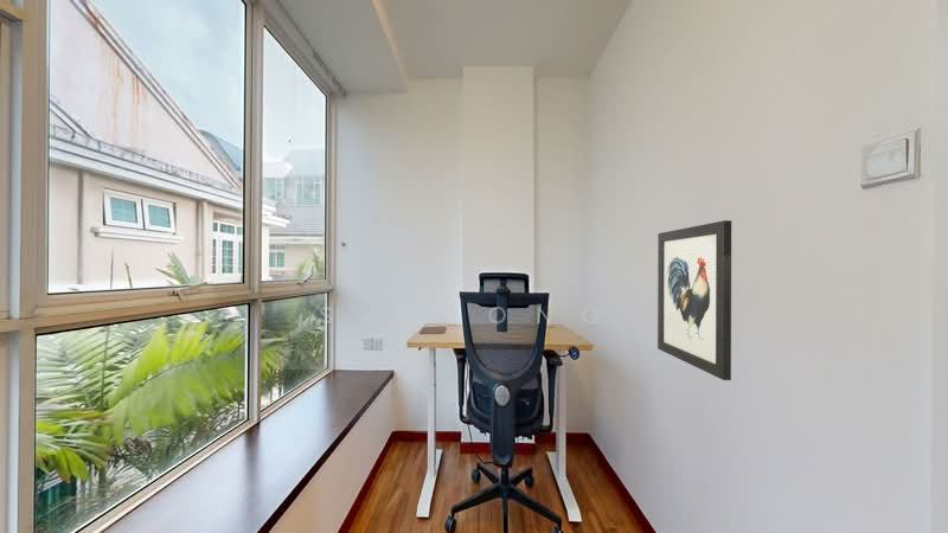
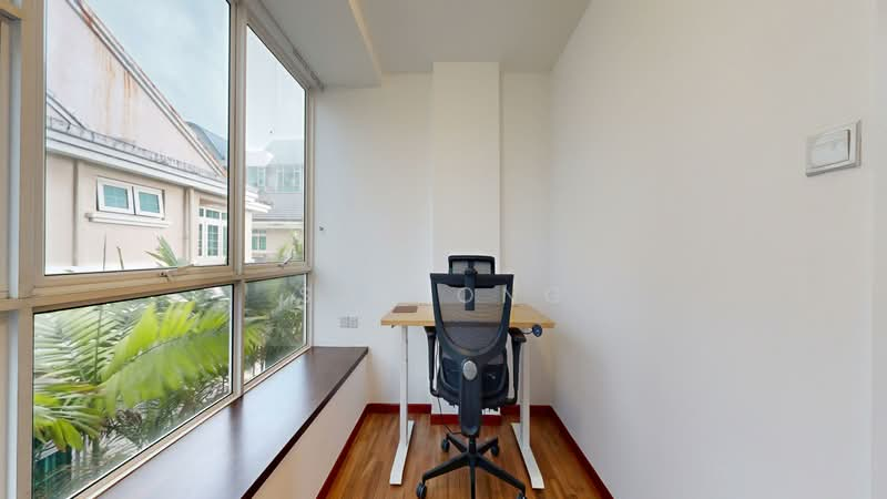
- wall art (688, 295)
